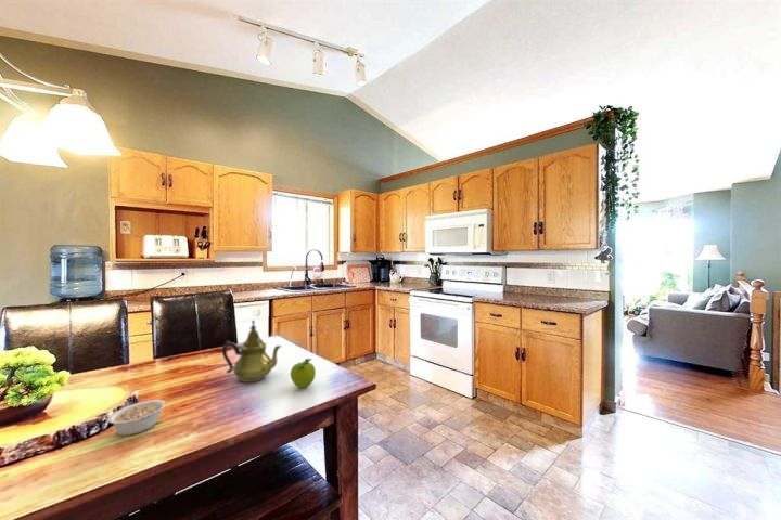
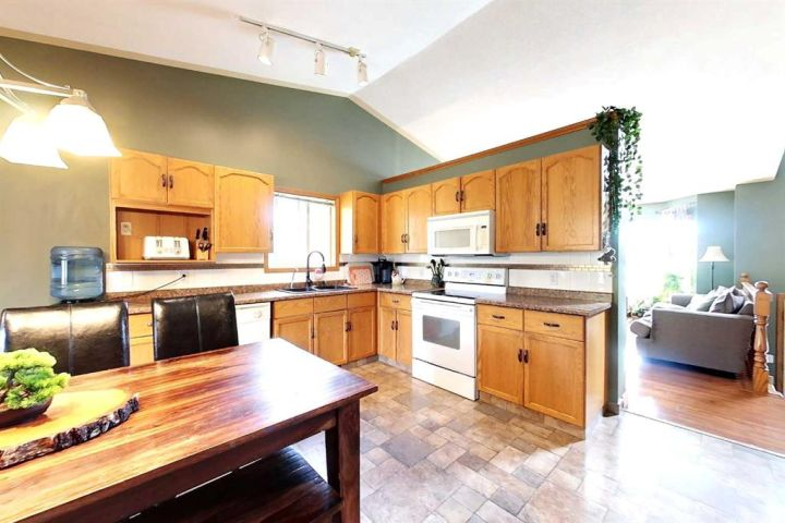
- teapot (252, 349)
- fruit (303, 373)
- legume (140, 415)
